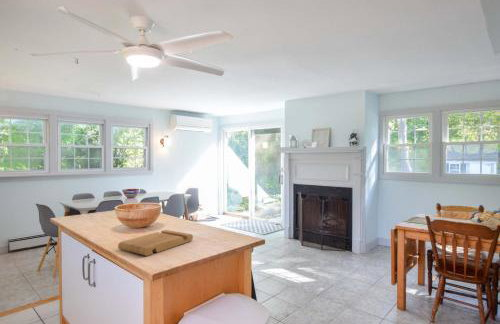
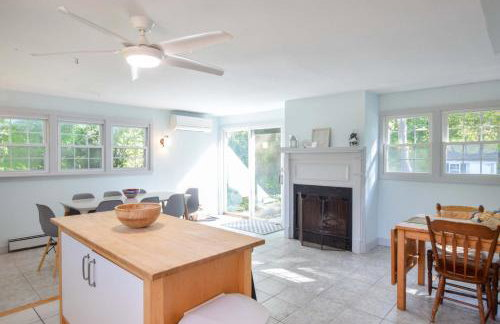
- cutting board (157, 241)
